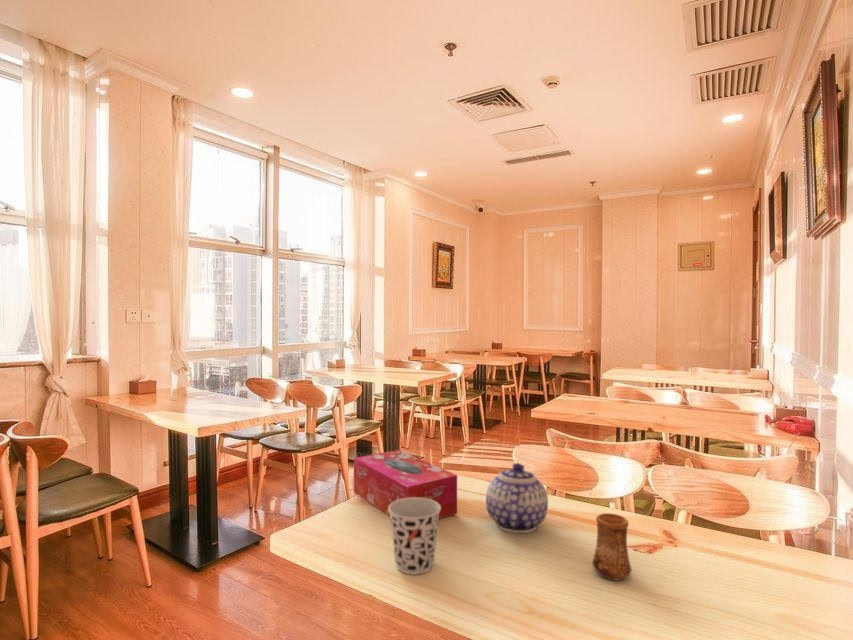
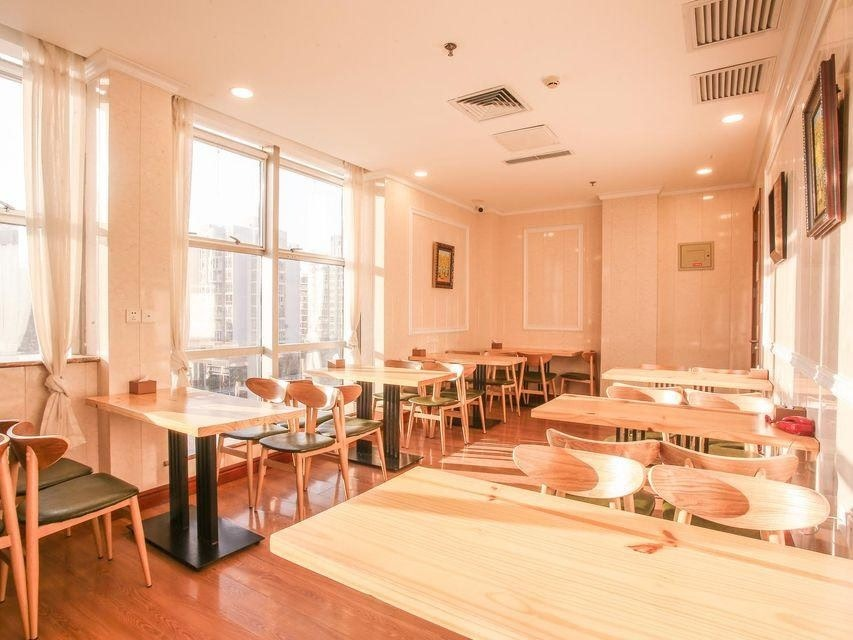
- cup (611, 545)
- cup (414, 536)
- teapot (516, 493)
- tissue box (402, 484)
